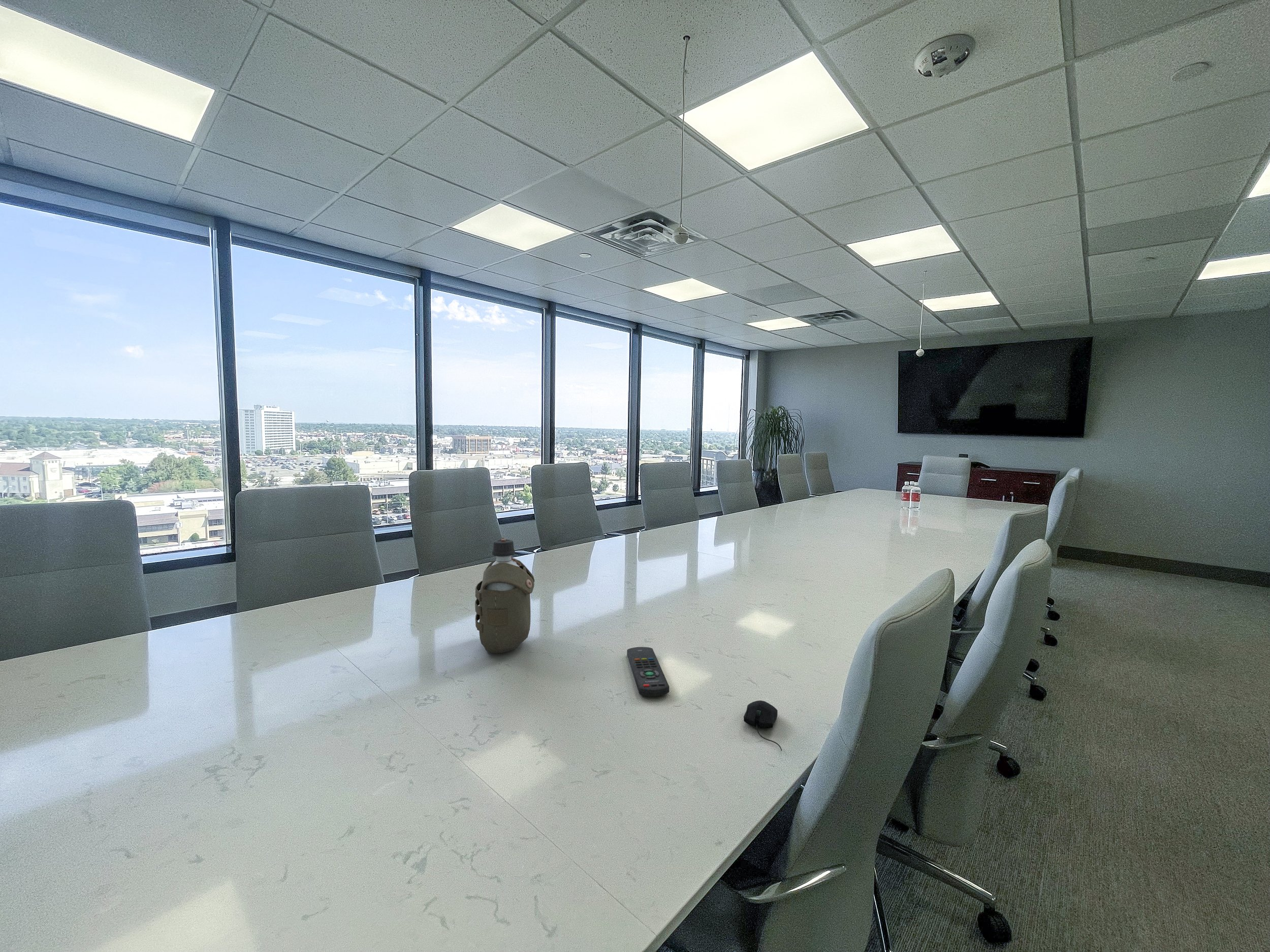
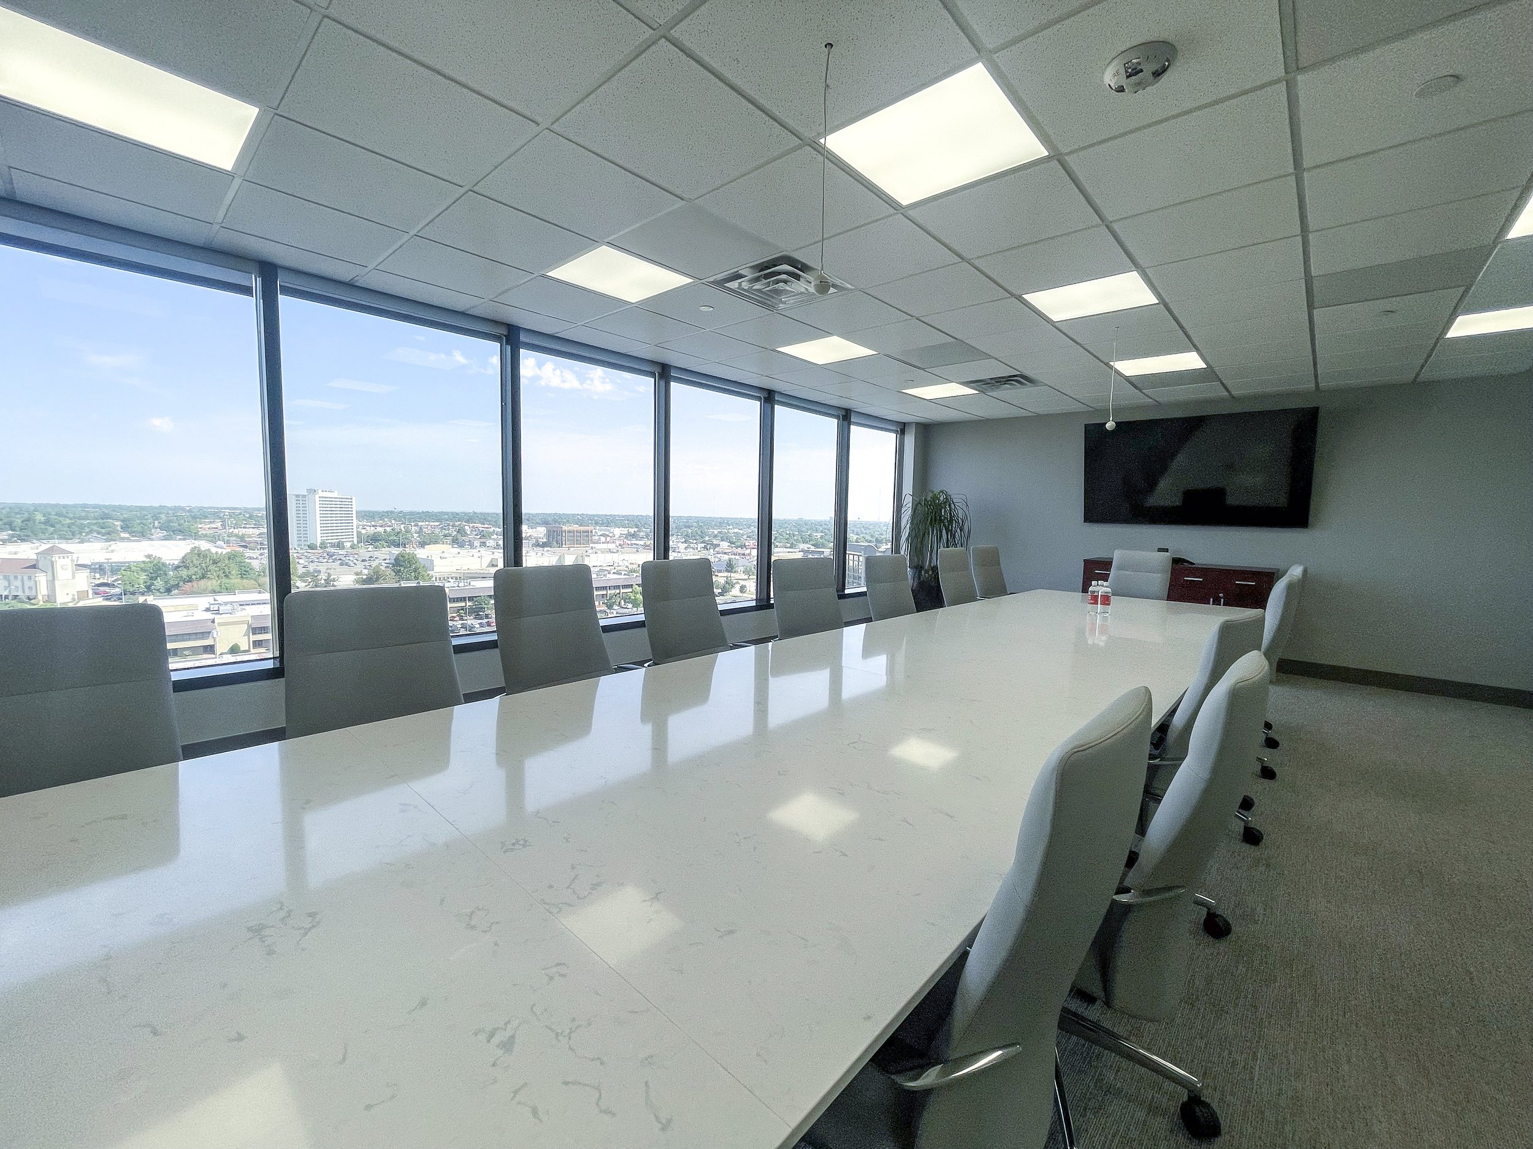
- computer mouse (765, 718)
- water bottle (505, 592)
- remote control (646, 669)
